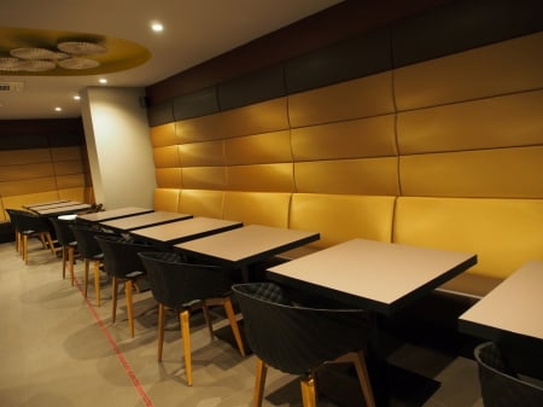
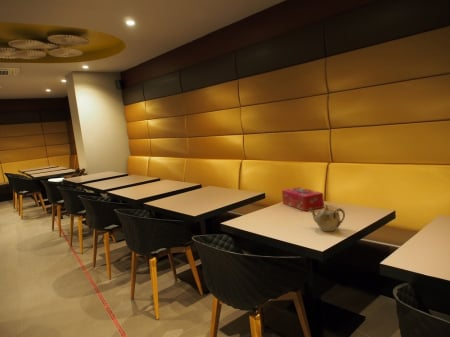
+ teapot (325, 217)
+ tissue box (302, 198)
